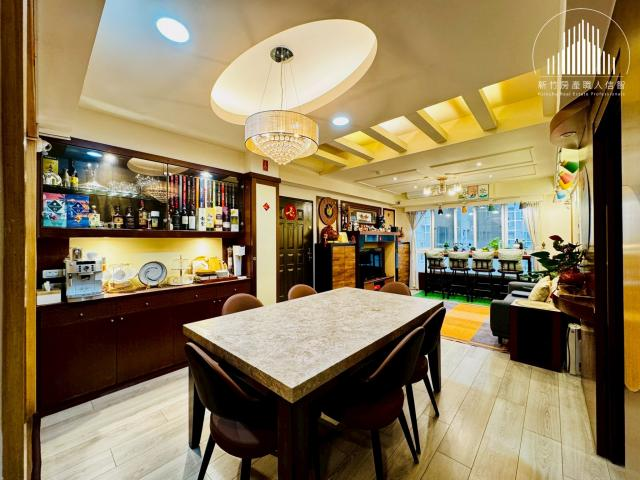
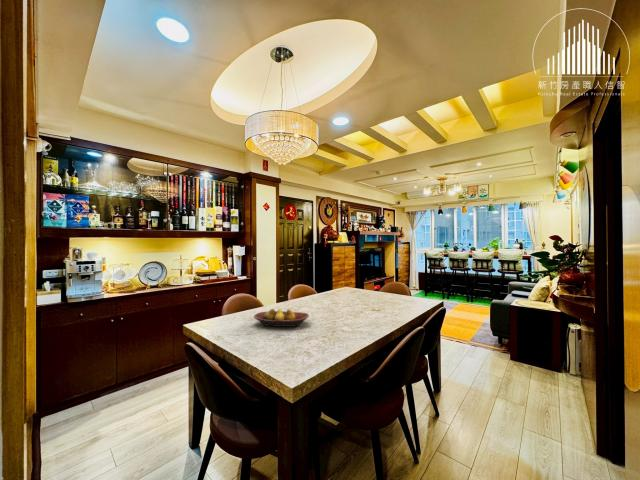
+ fruit bowl (281, 316)
